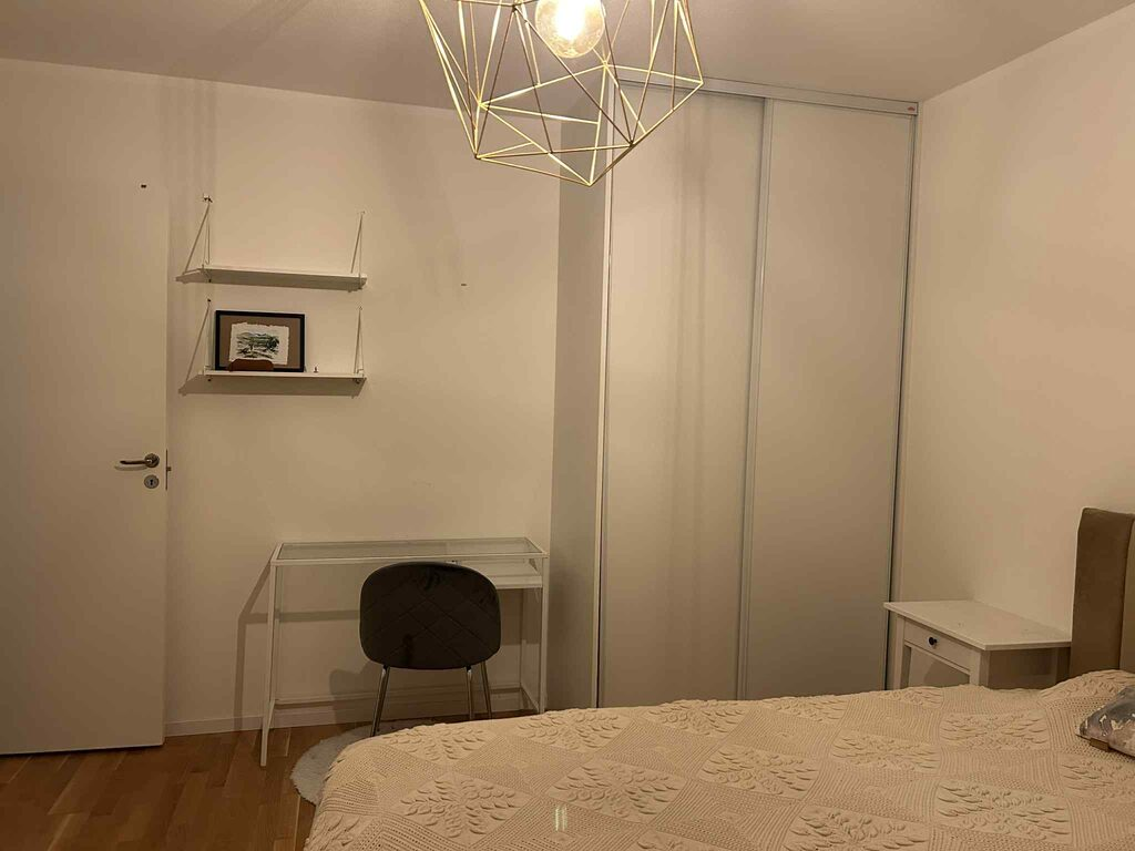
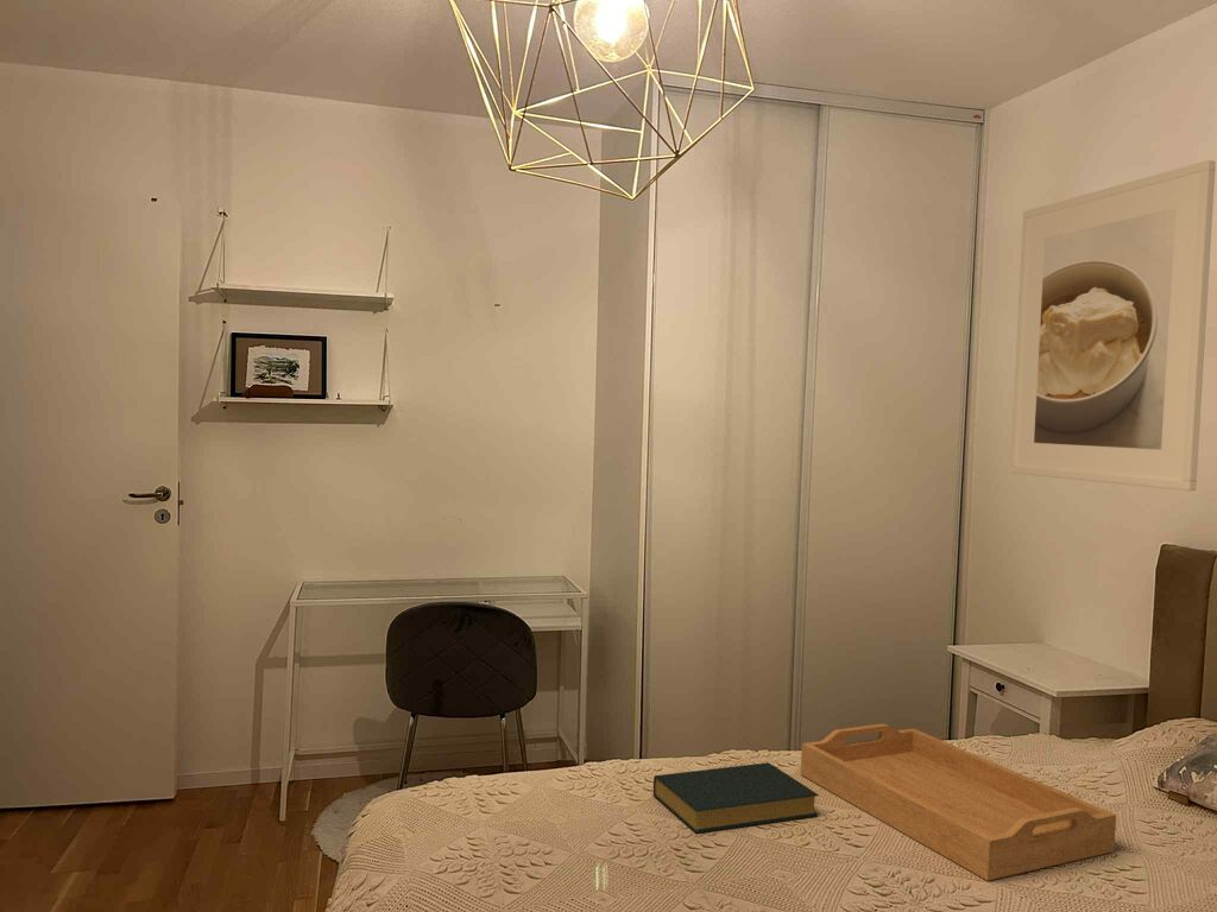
+ serving tray (945, 787)
+ hardback book (733, 794)
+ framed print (1099, 335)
